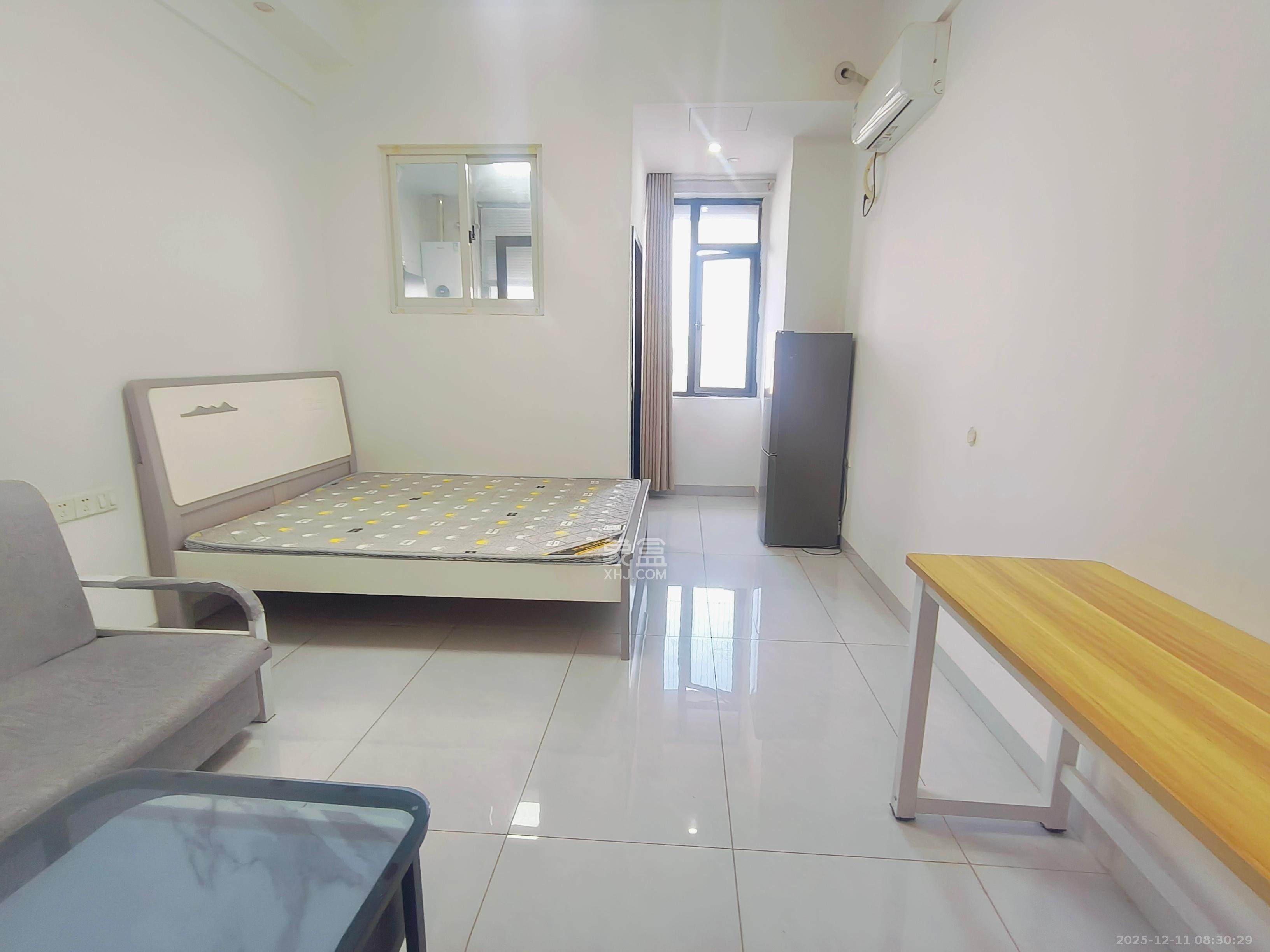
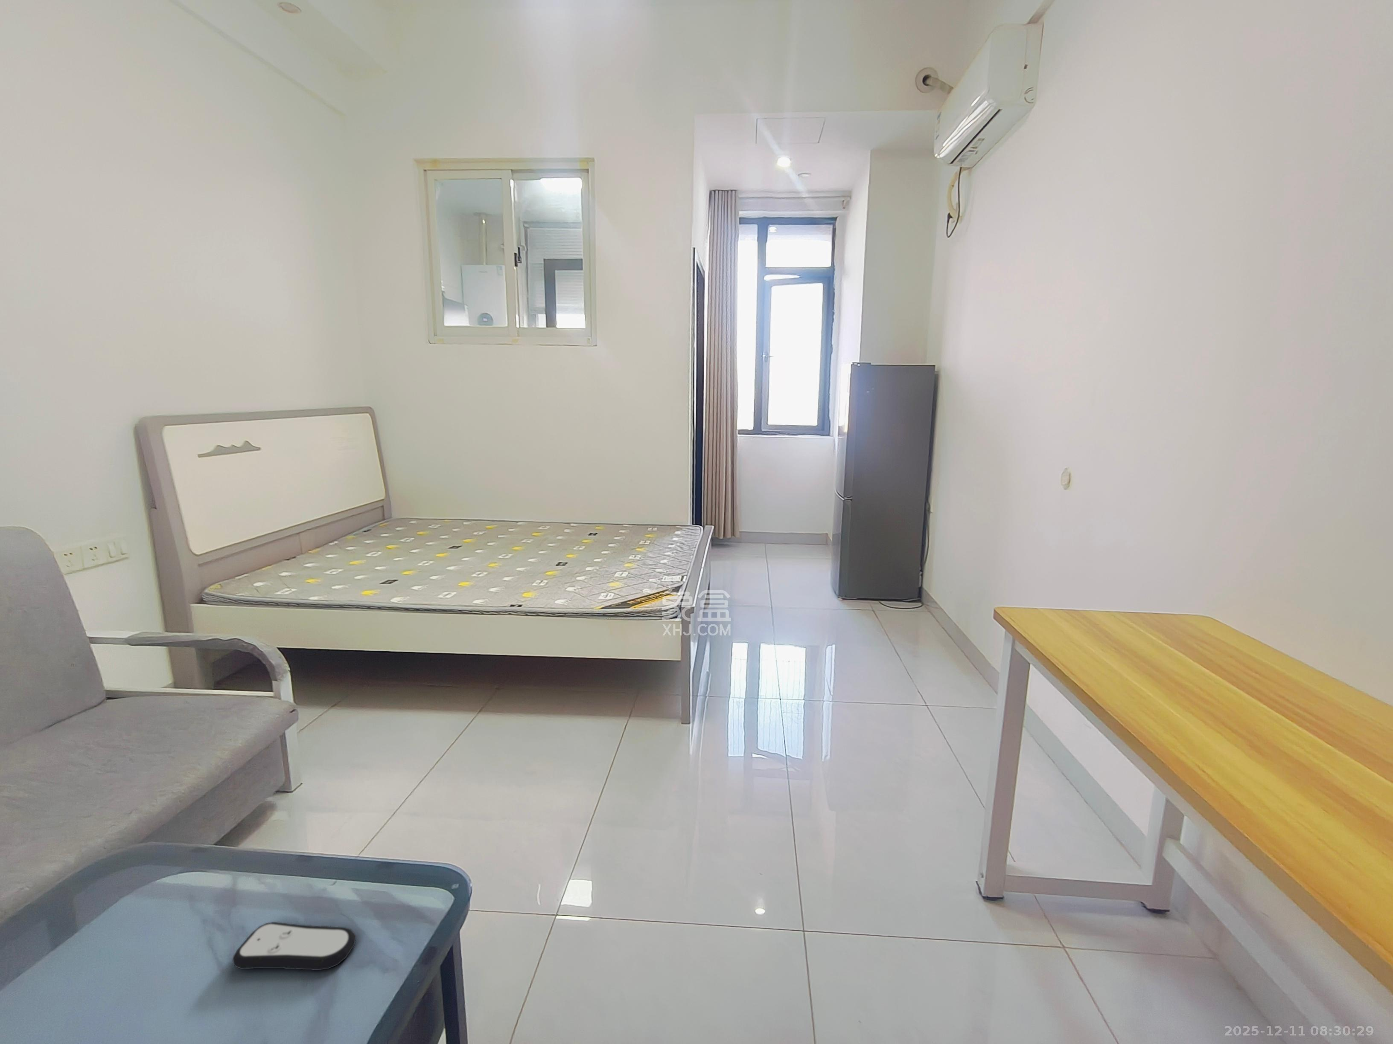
+ remote control (297, 946)
